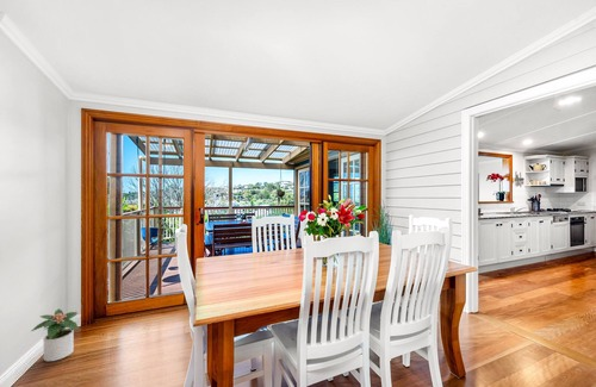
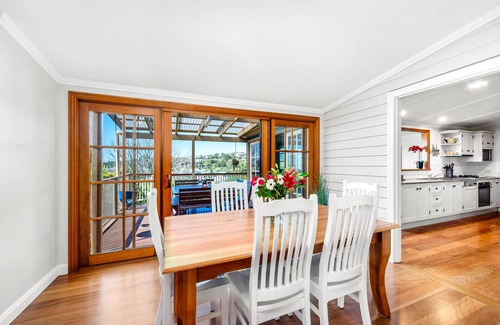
- potted plant (58, 333)
